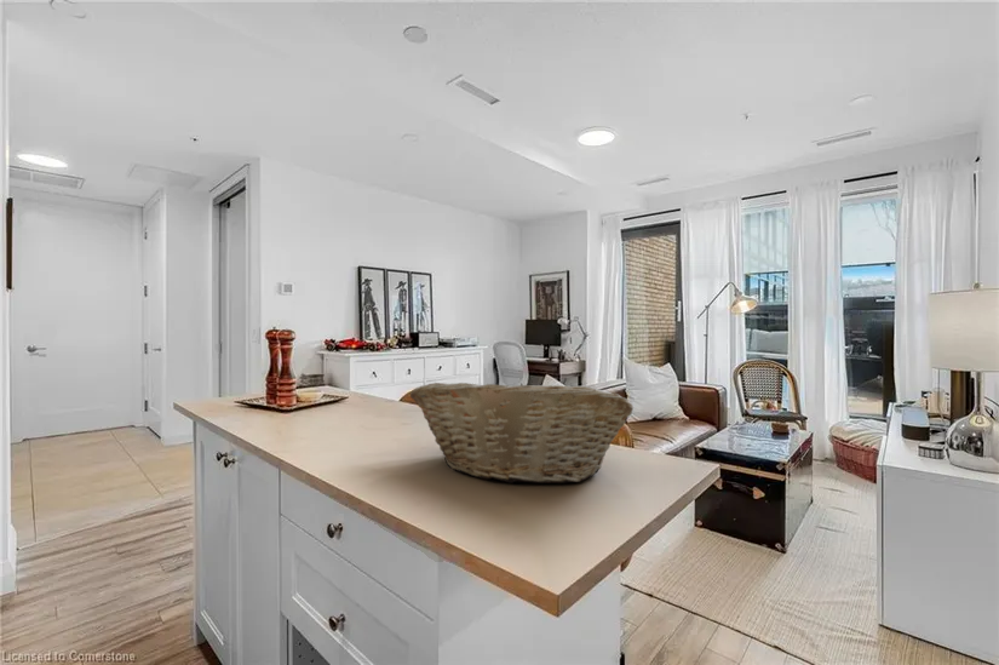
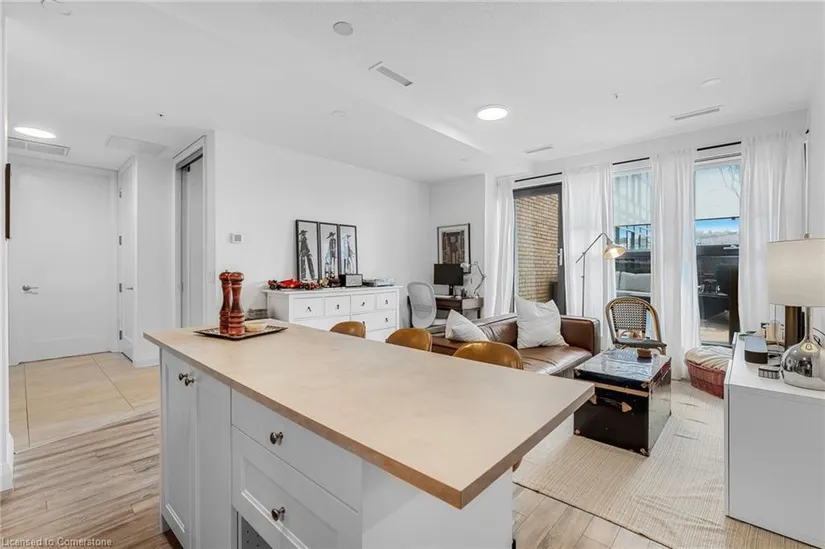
- fruit basket (518, 420)
